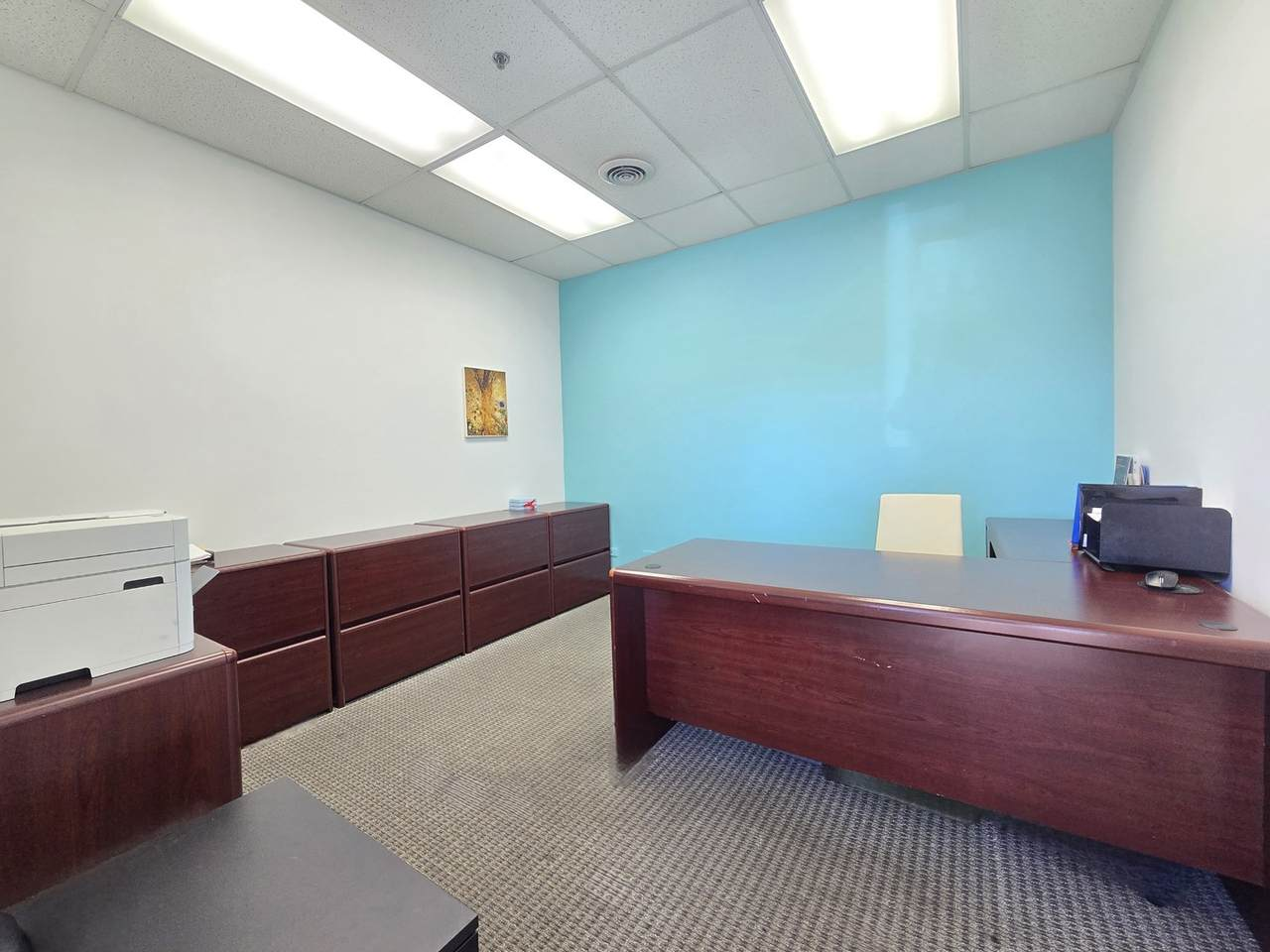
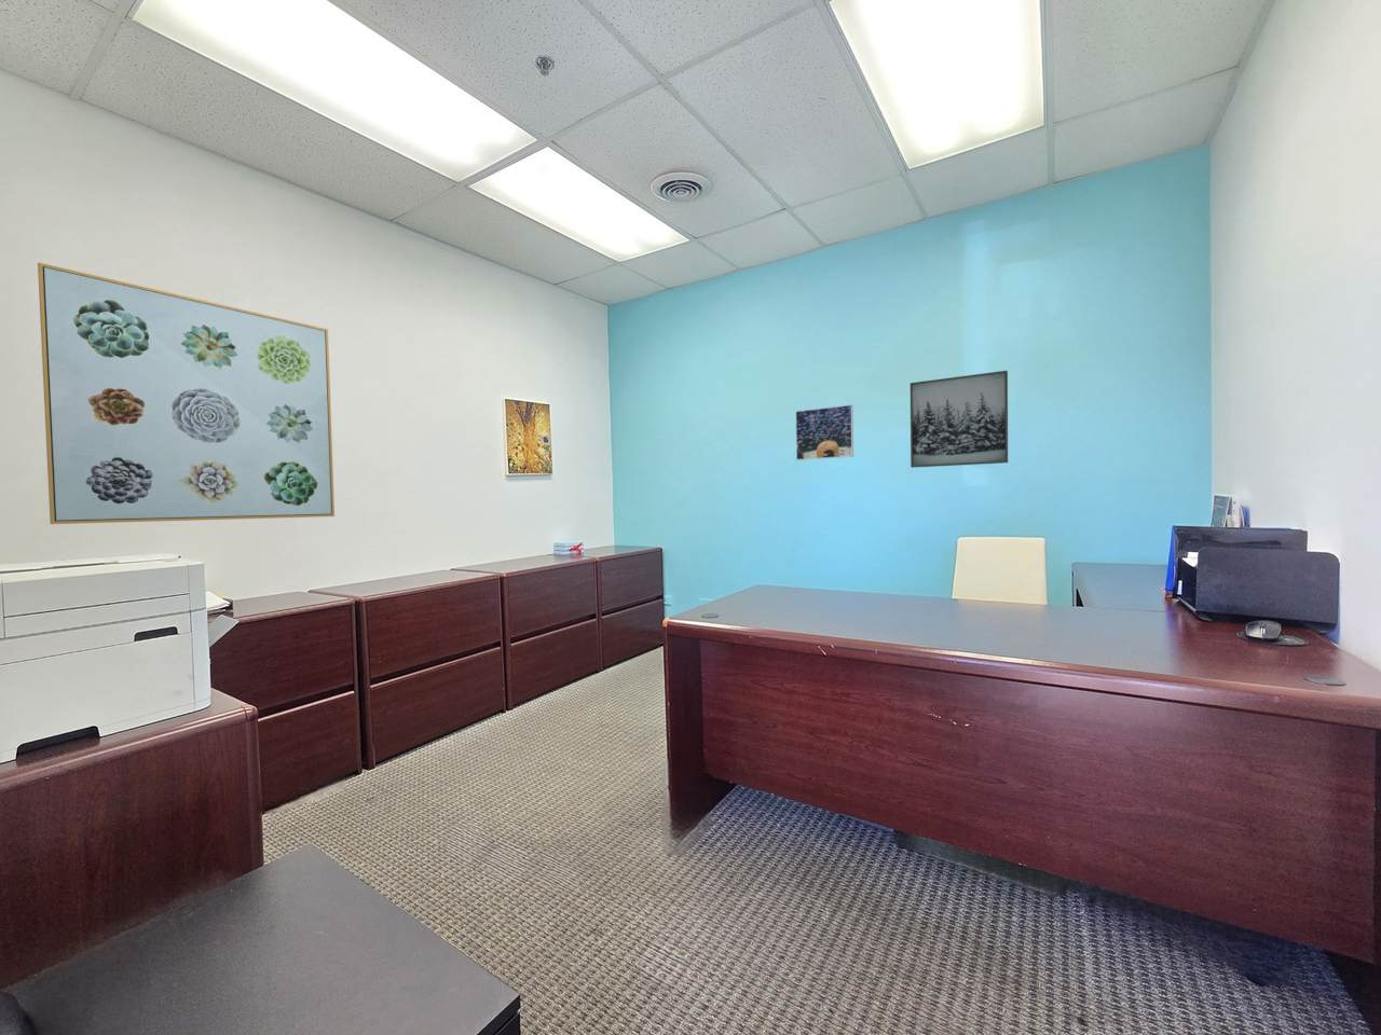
+ wall art (210, 411)
+ wall art (957, 421)
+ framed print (823, 433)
